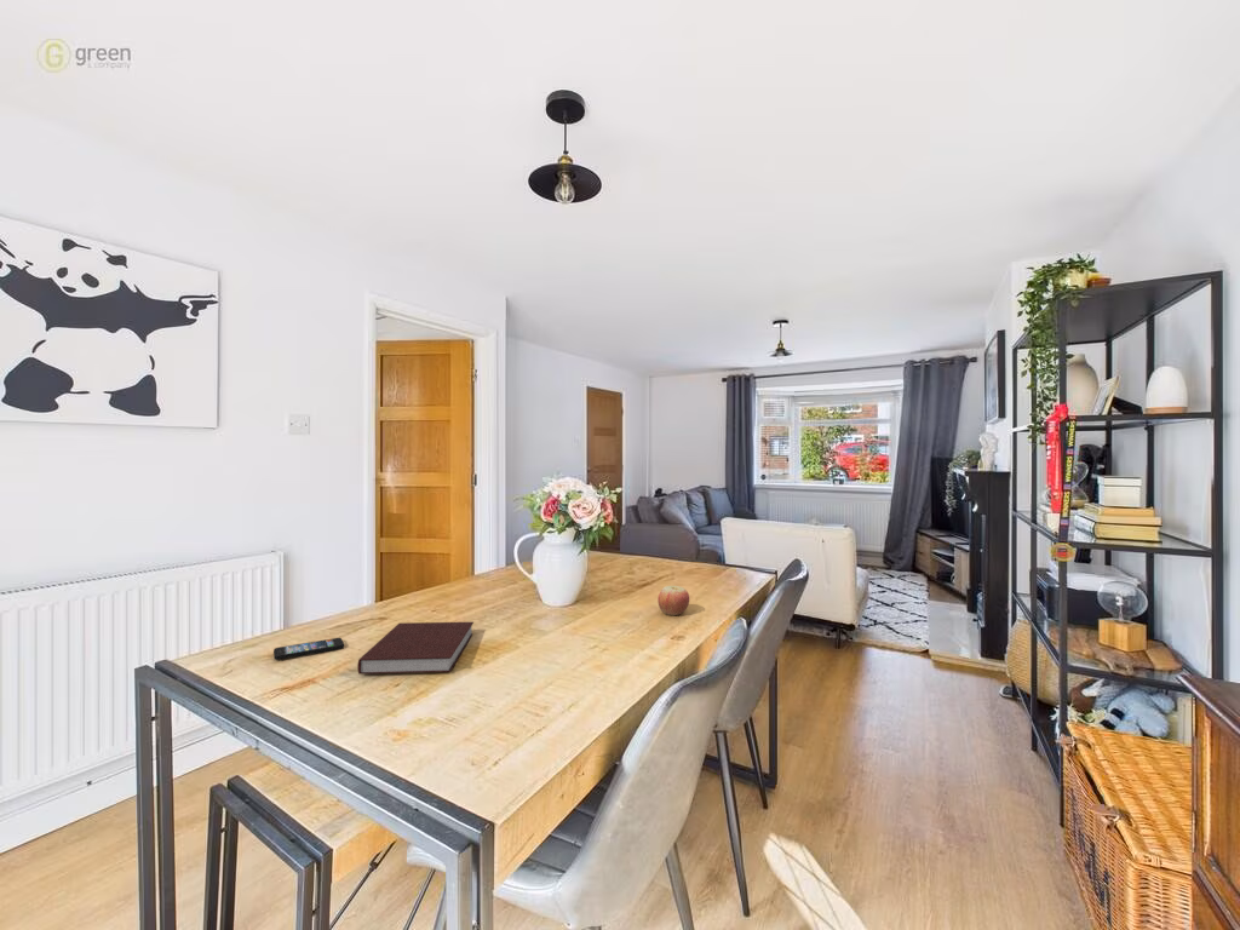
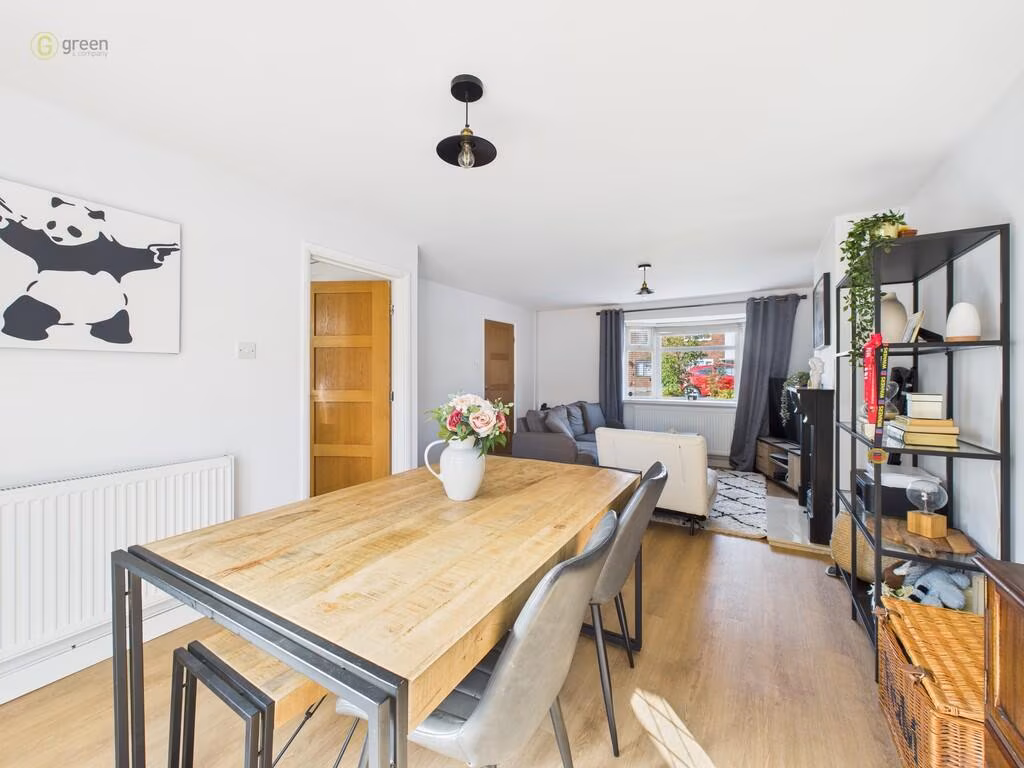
- apple (673, 599)
- smartphone (309, 648)
- notebook (421, 644)
